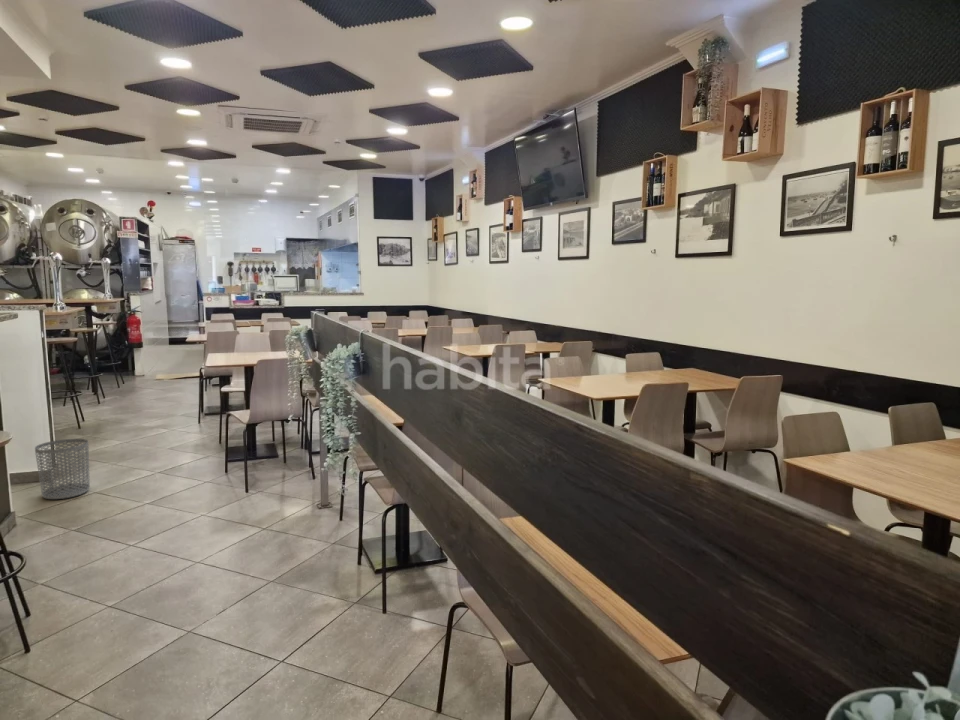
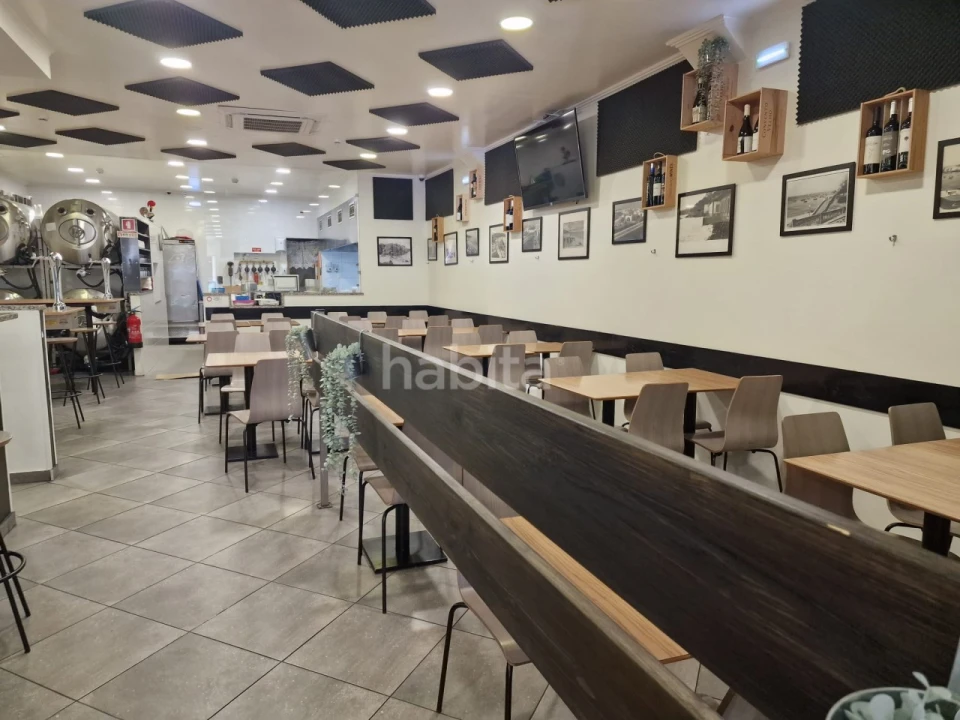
- waste bin (64, 468)
